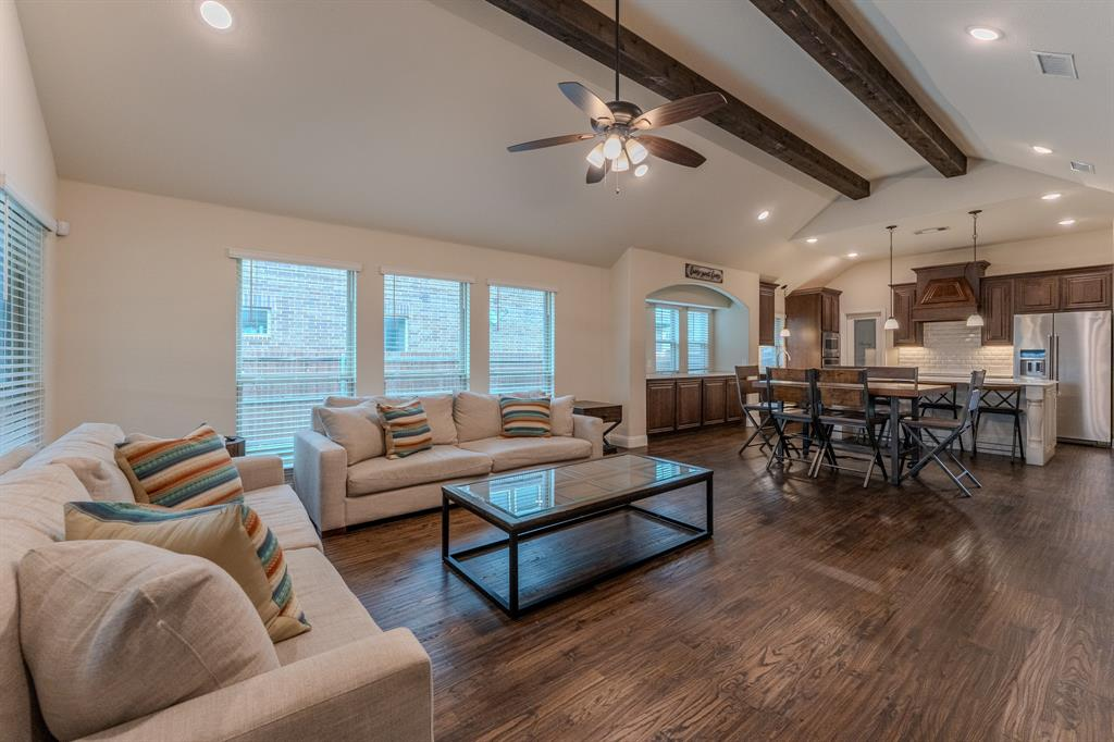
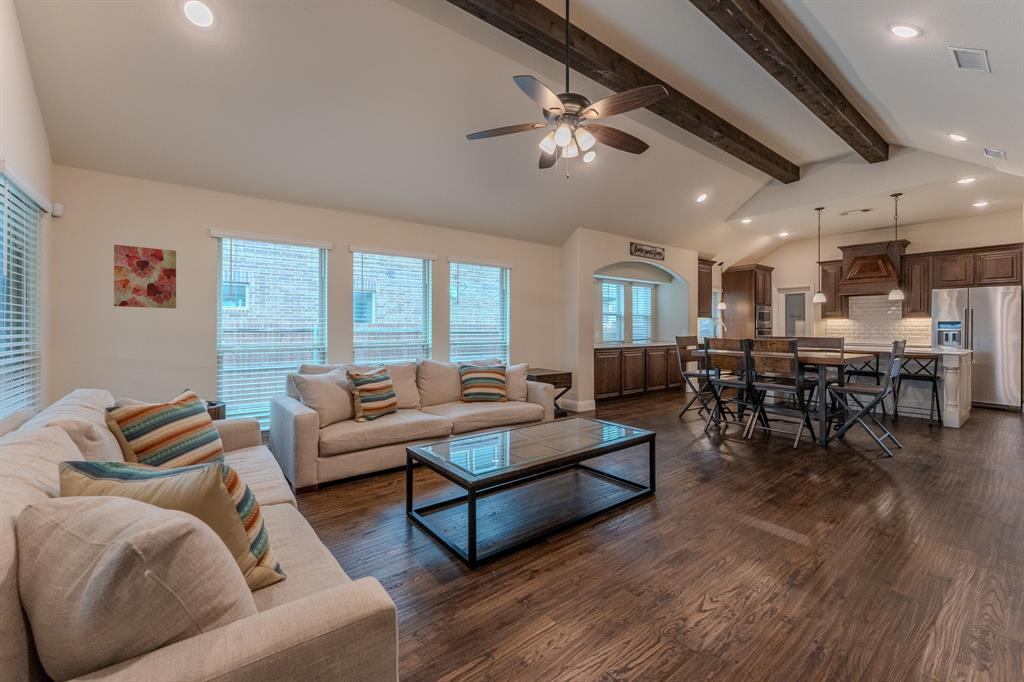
+ wall art (146, 277)
